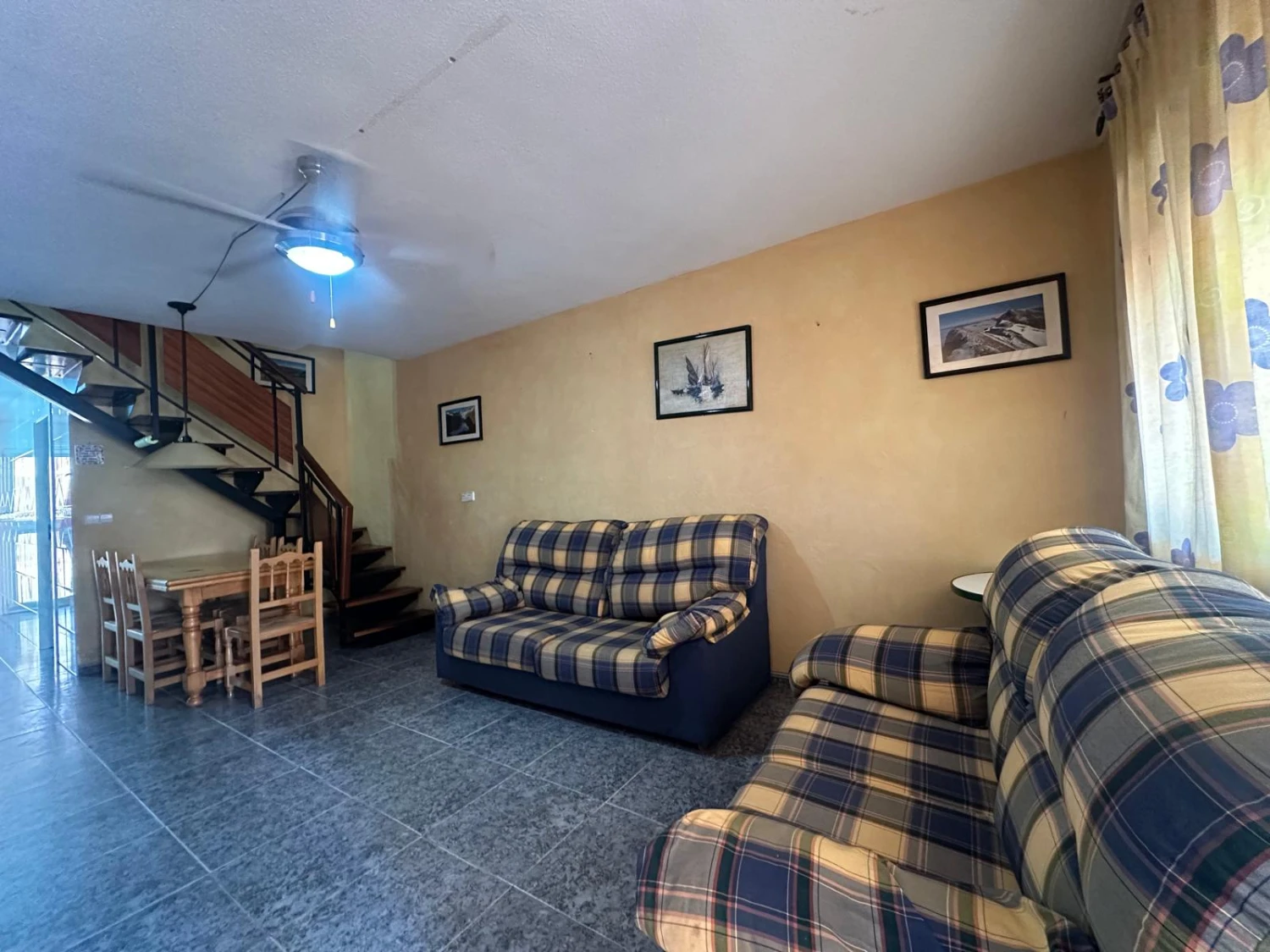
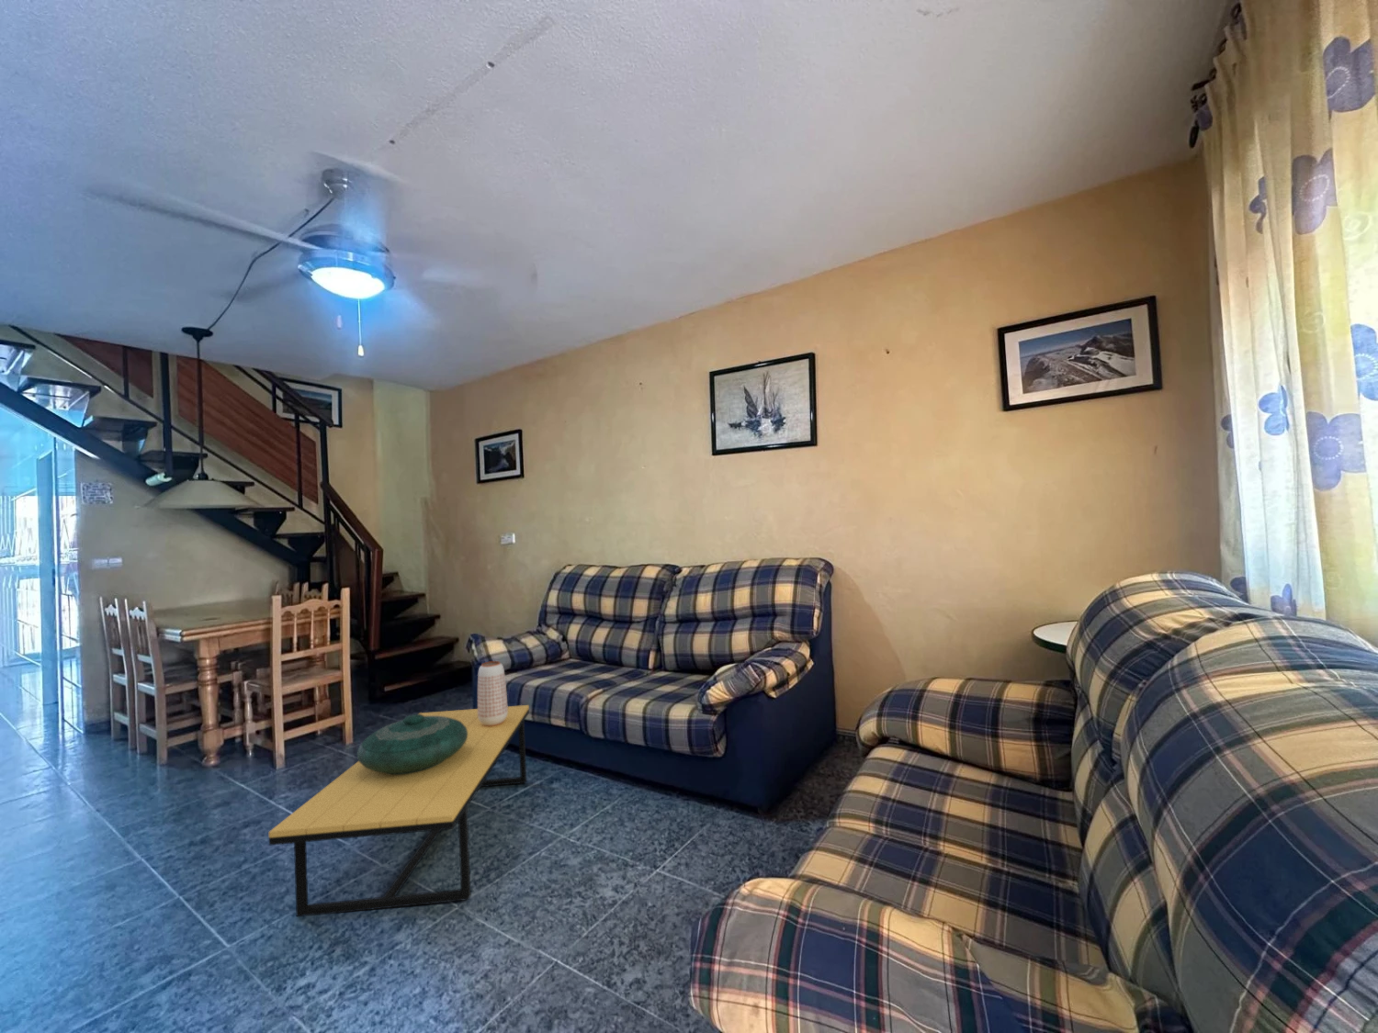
+ decorative bowl (414, 738)
+ planter (492, 692)
+ coffee table (433, 793)
